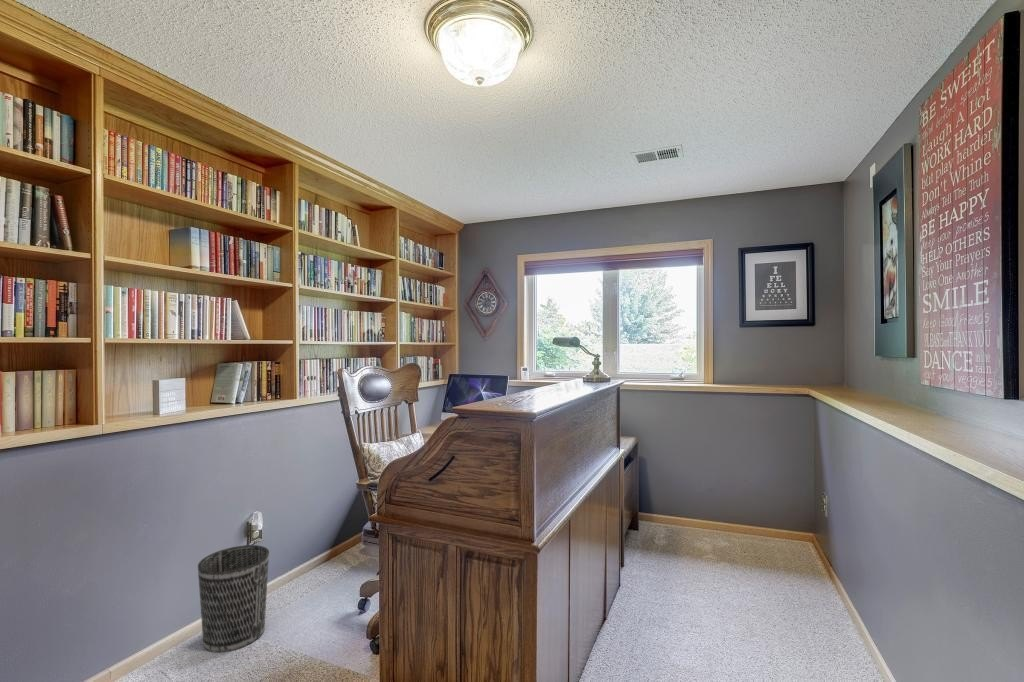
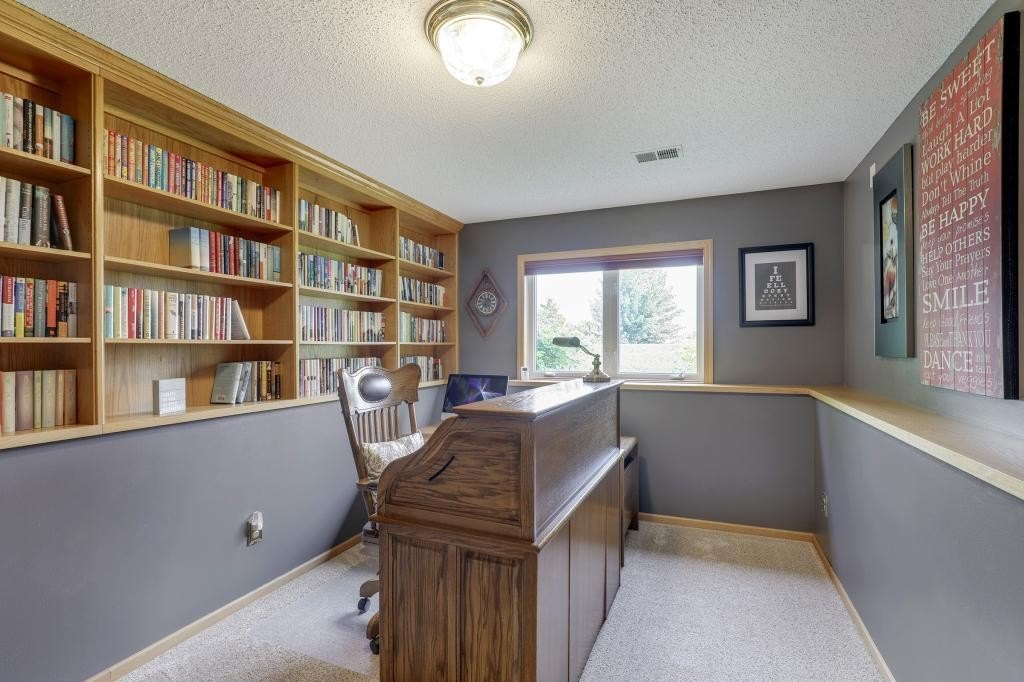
- wastebasket (234, 596)
